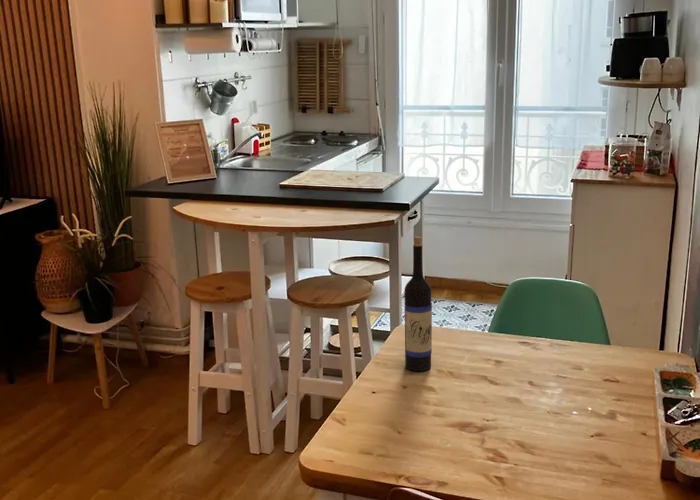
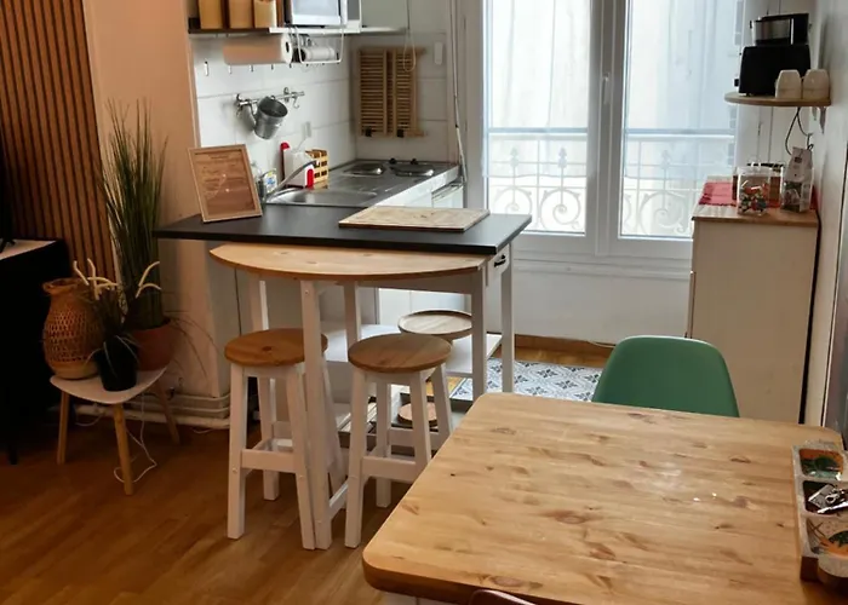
- wine bottle (418, 303)
